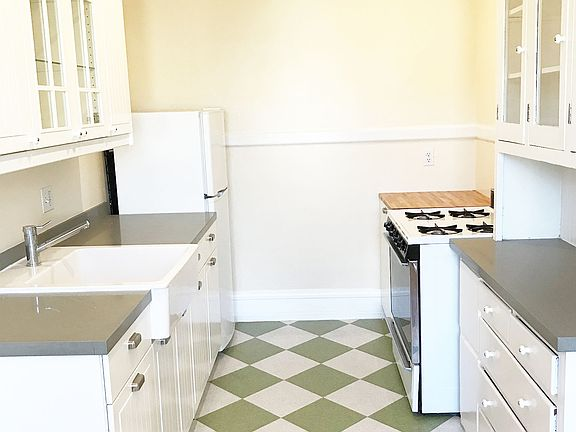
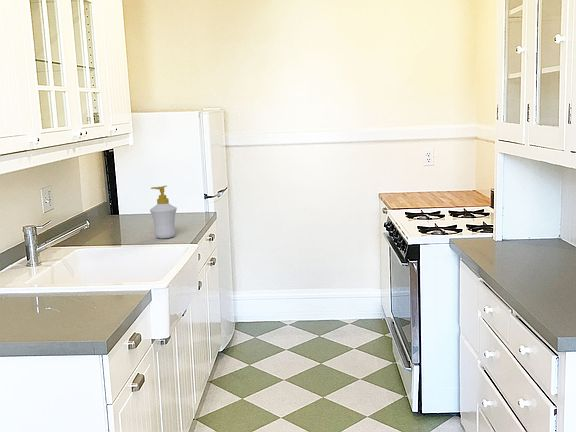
+ soap bottle (163, 211)
